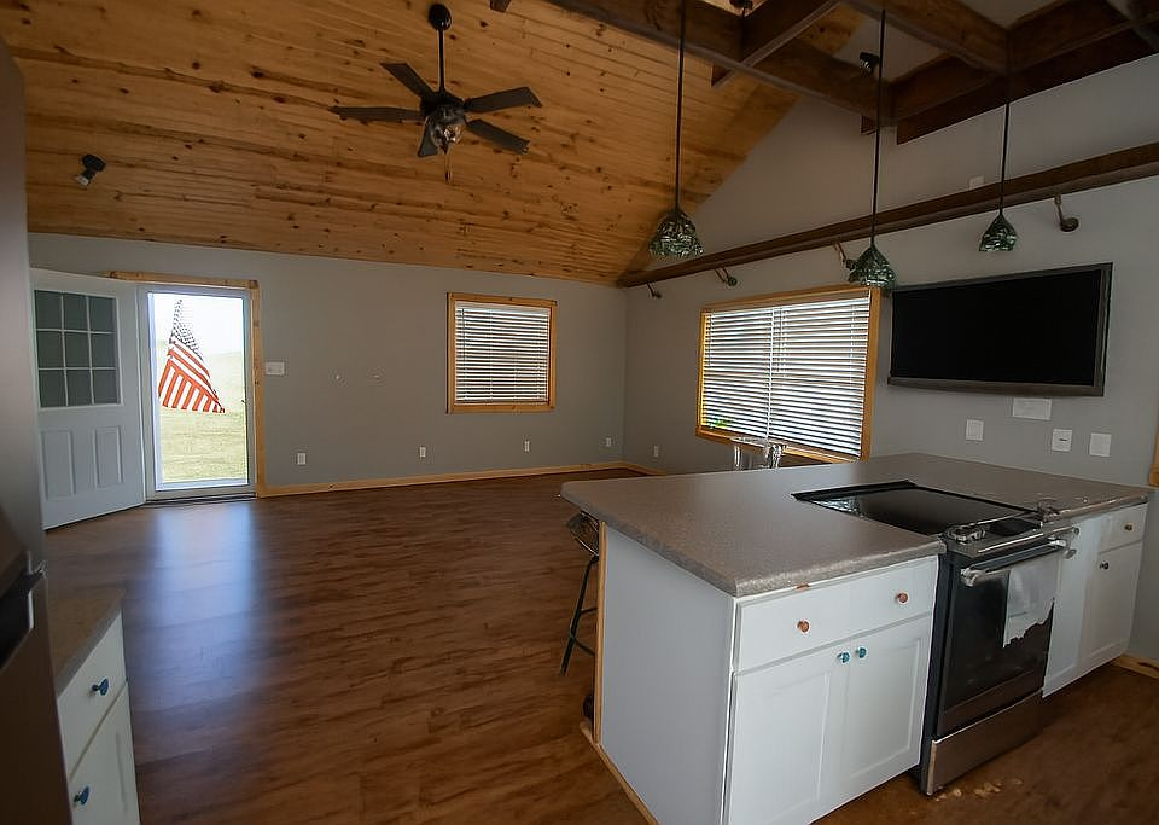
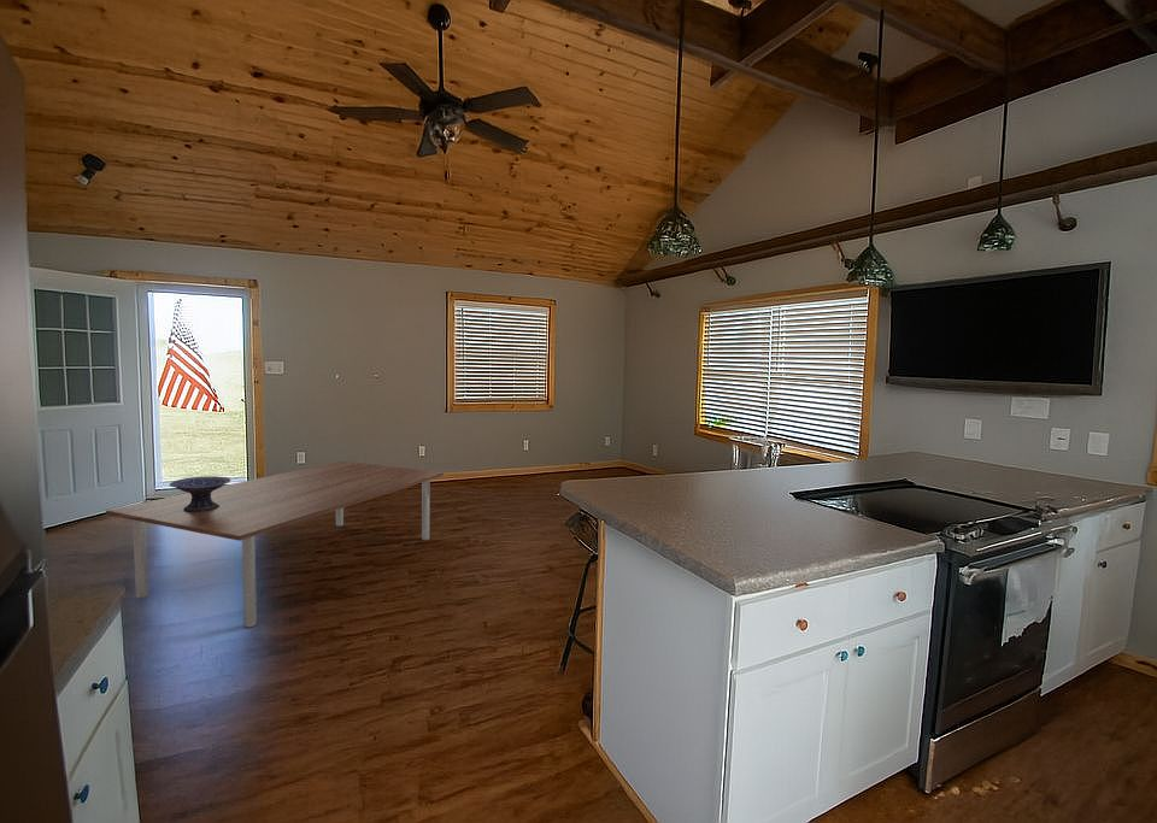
+ dining table (304, 519)
+ decorative bowl (201, 494)
